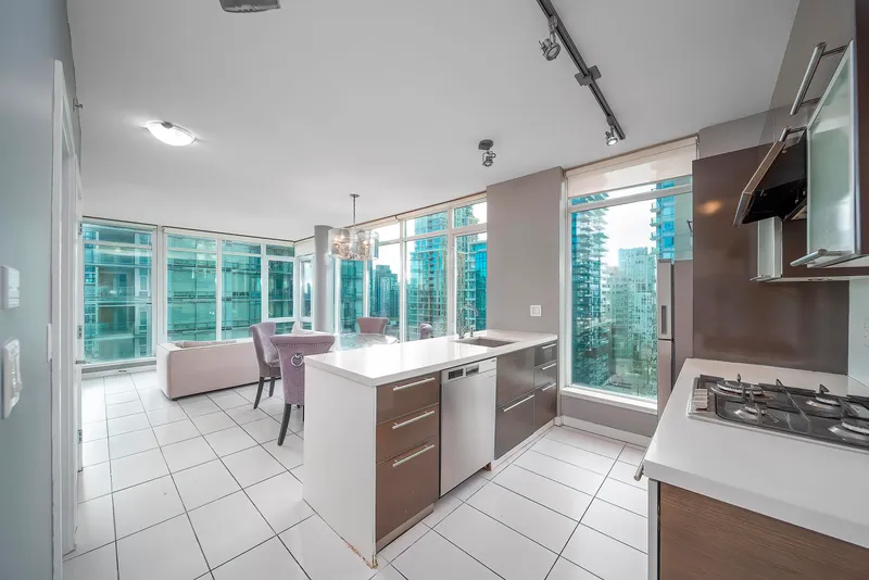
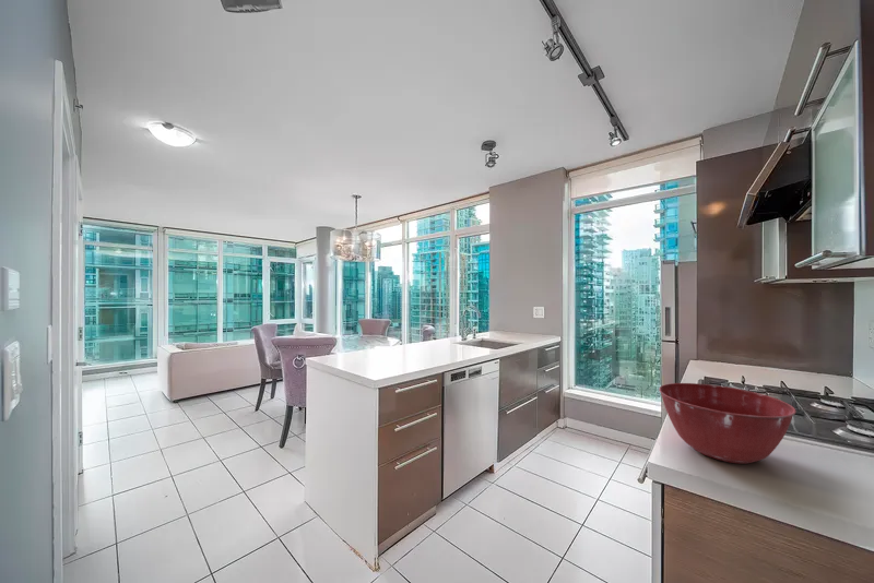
+ mixing bowl (720, 424)
